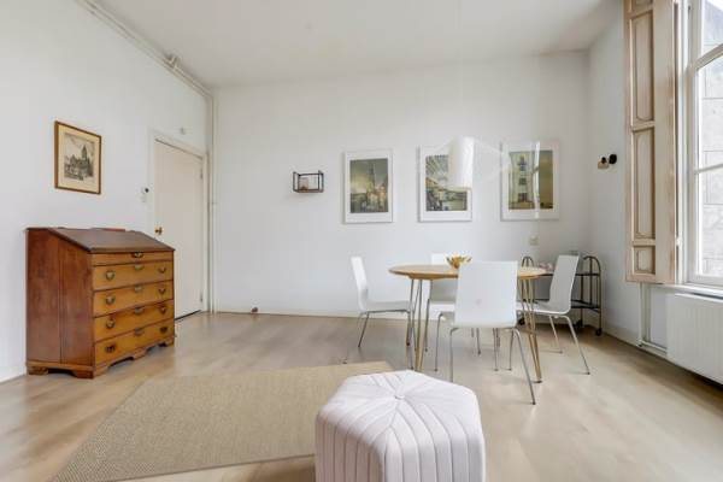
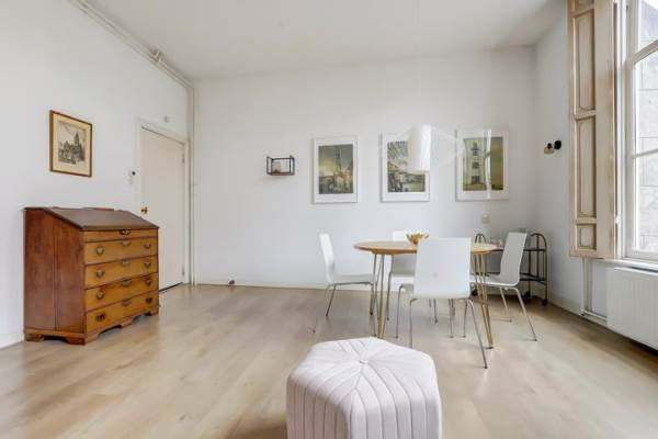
- rug (272, 402)
